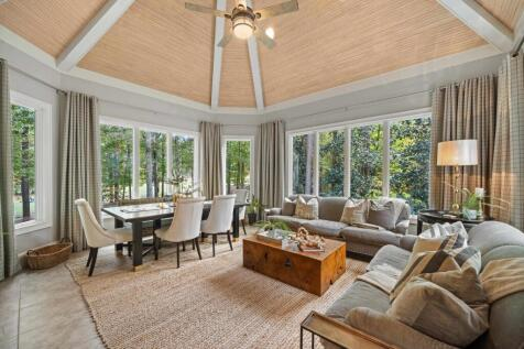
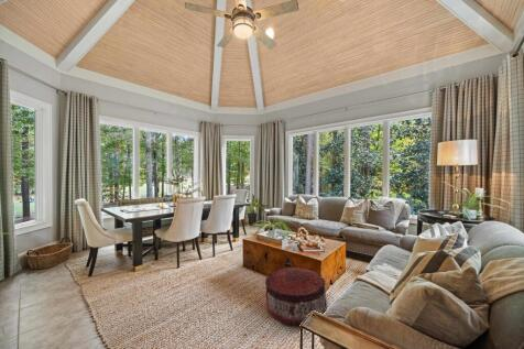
+ pouf (295, 291)
